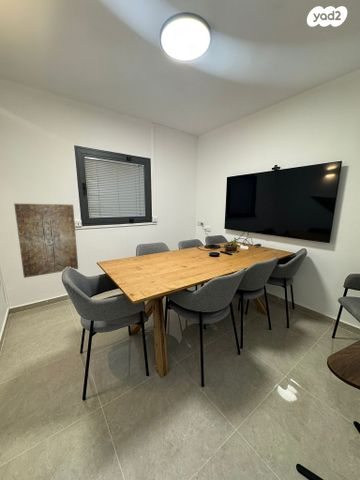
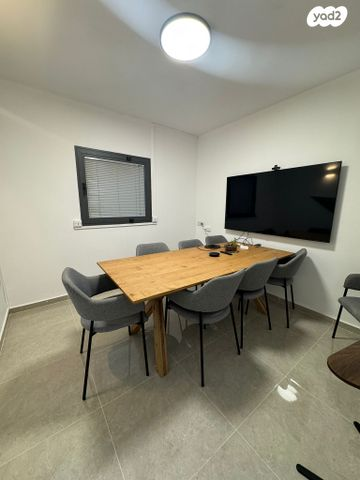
- wall art (49, 239)
